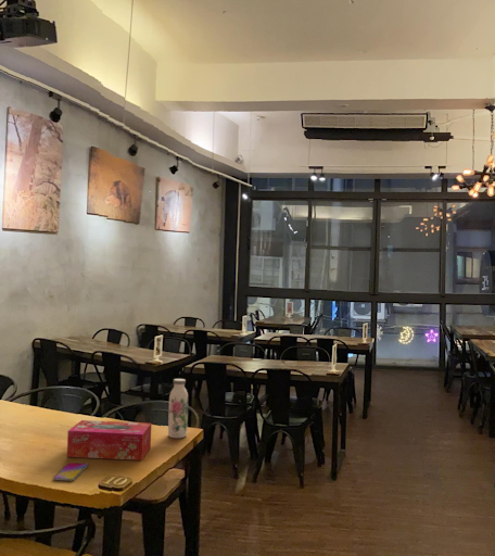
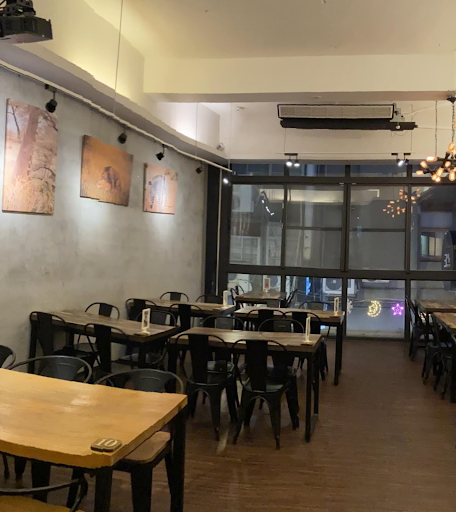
- smartphone (71, 471)
- water bottle (178, 407)
- tissue box (110, 439)
